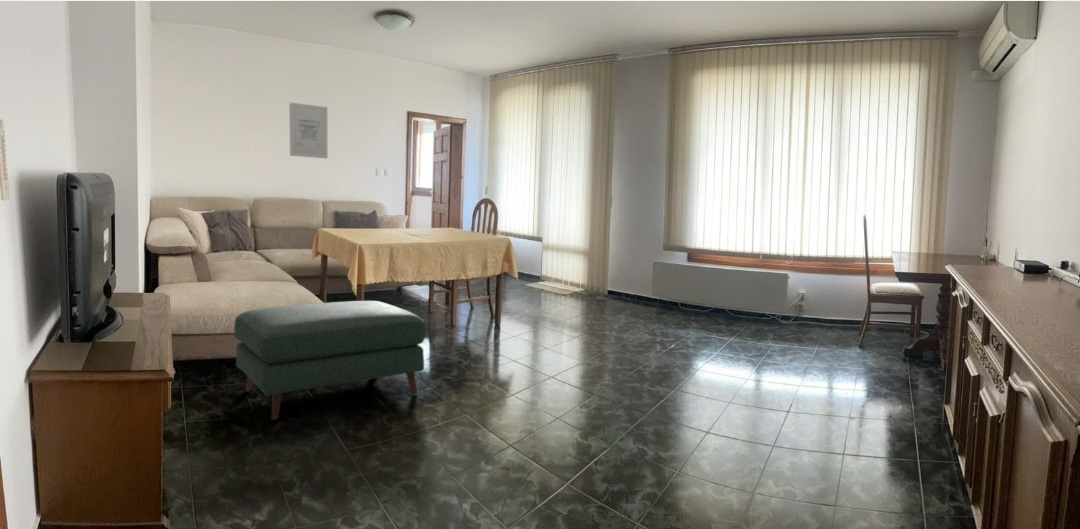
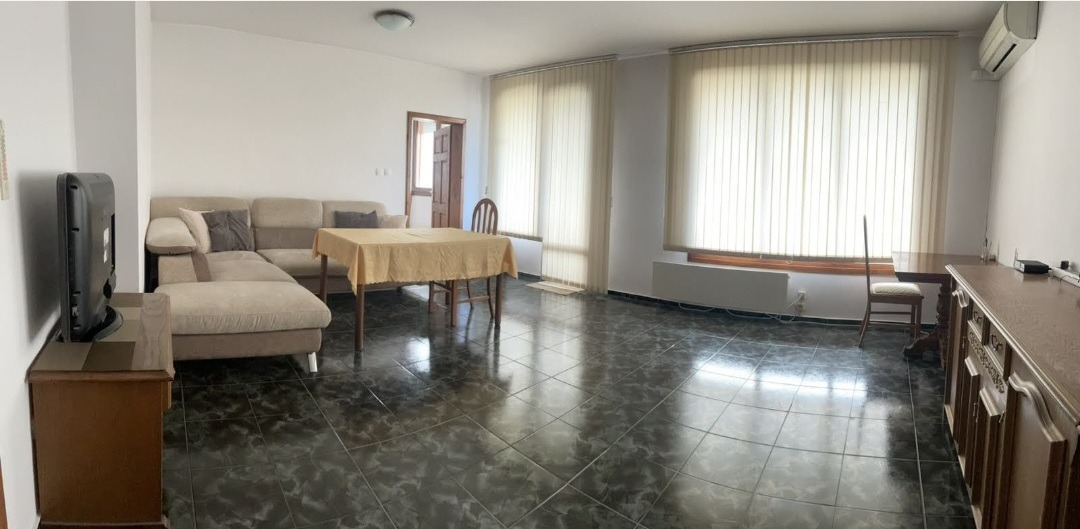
- ottoman (331, 349)
- wall art (308, 131)
